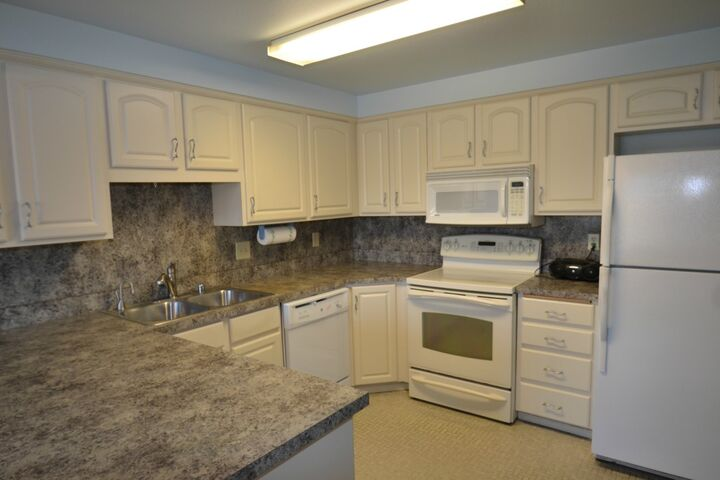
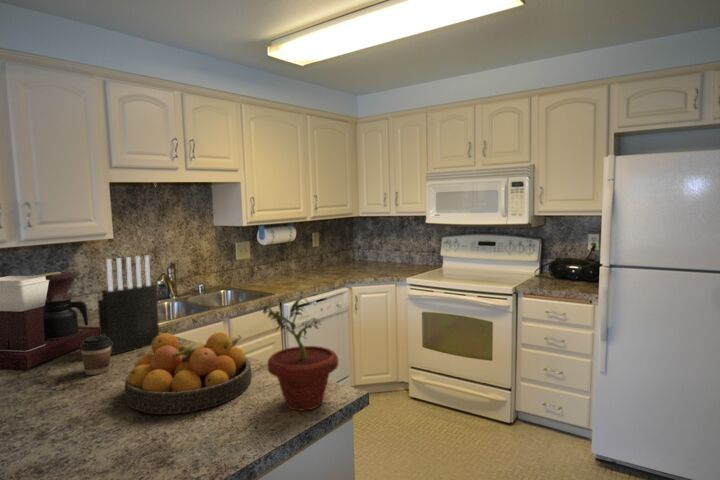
+ fruit bowl (190, 362)
+ knife block (127, 301)
+ potted plant (299, 348)
+ coffee cup (96, 353)
+ coffee maker (43, 313)
